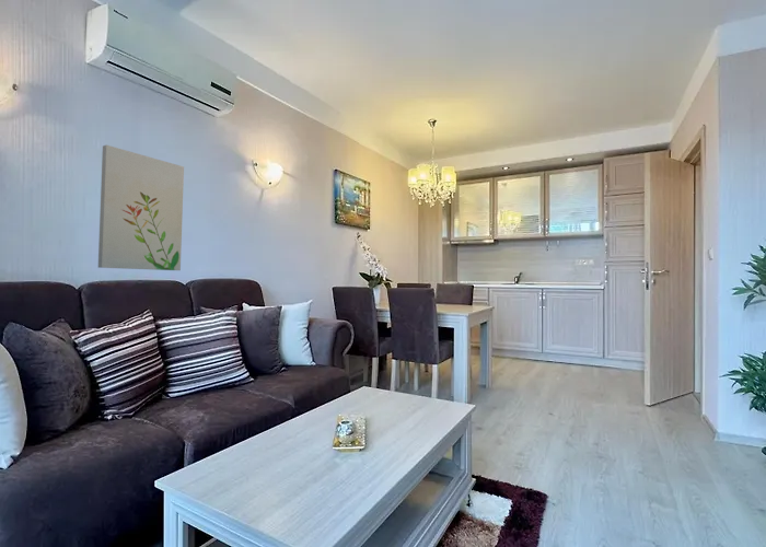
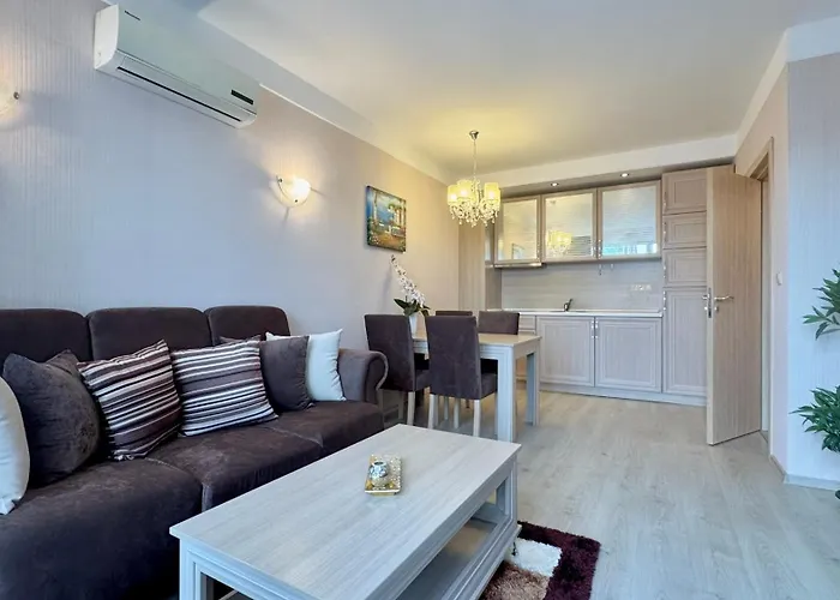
- wall art (144, 212)
